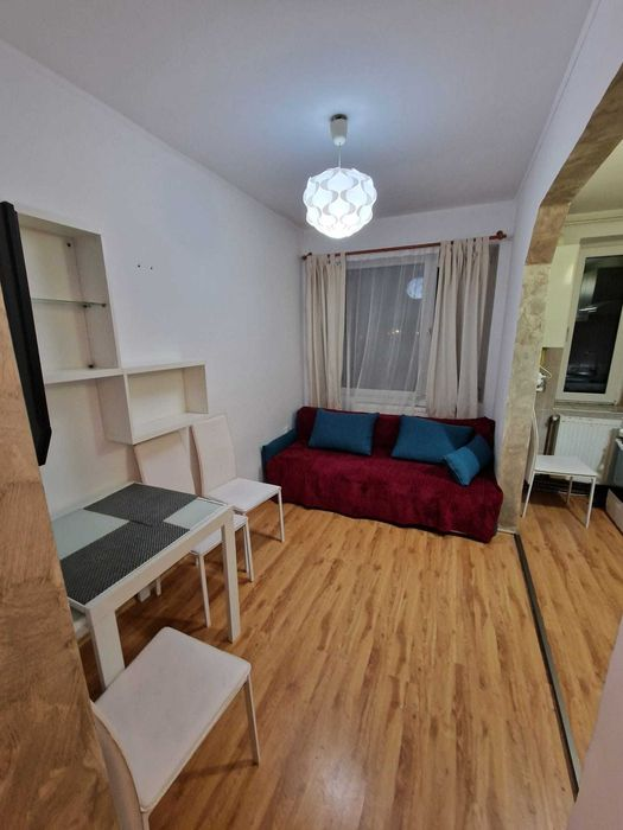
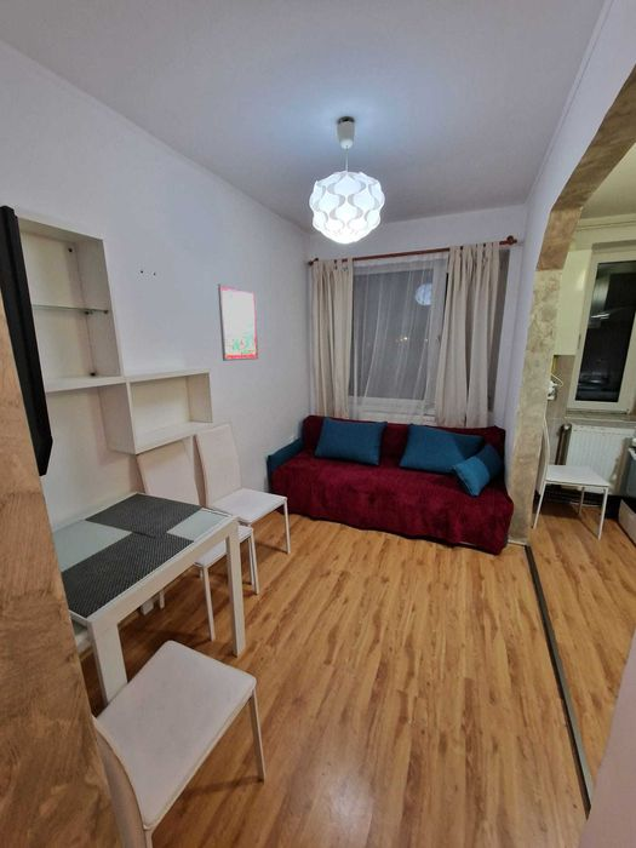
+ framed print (240, 325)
